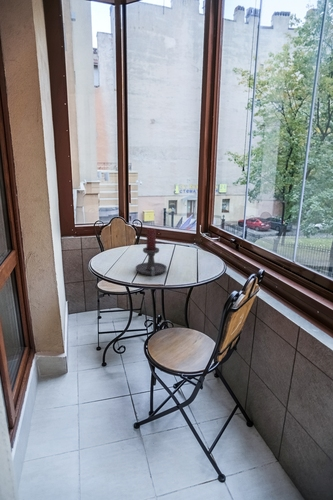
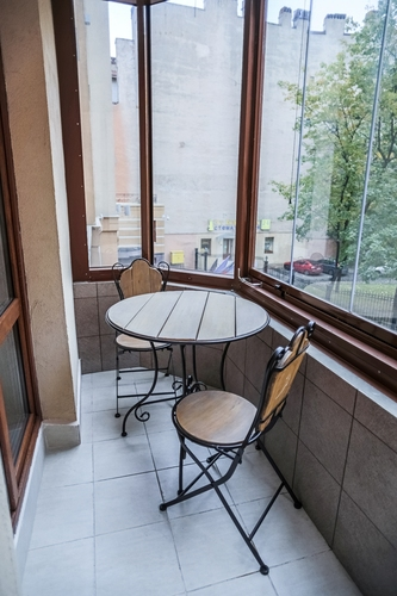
- candle holder (151, 250)
